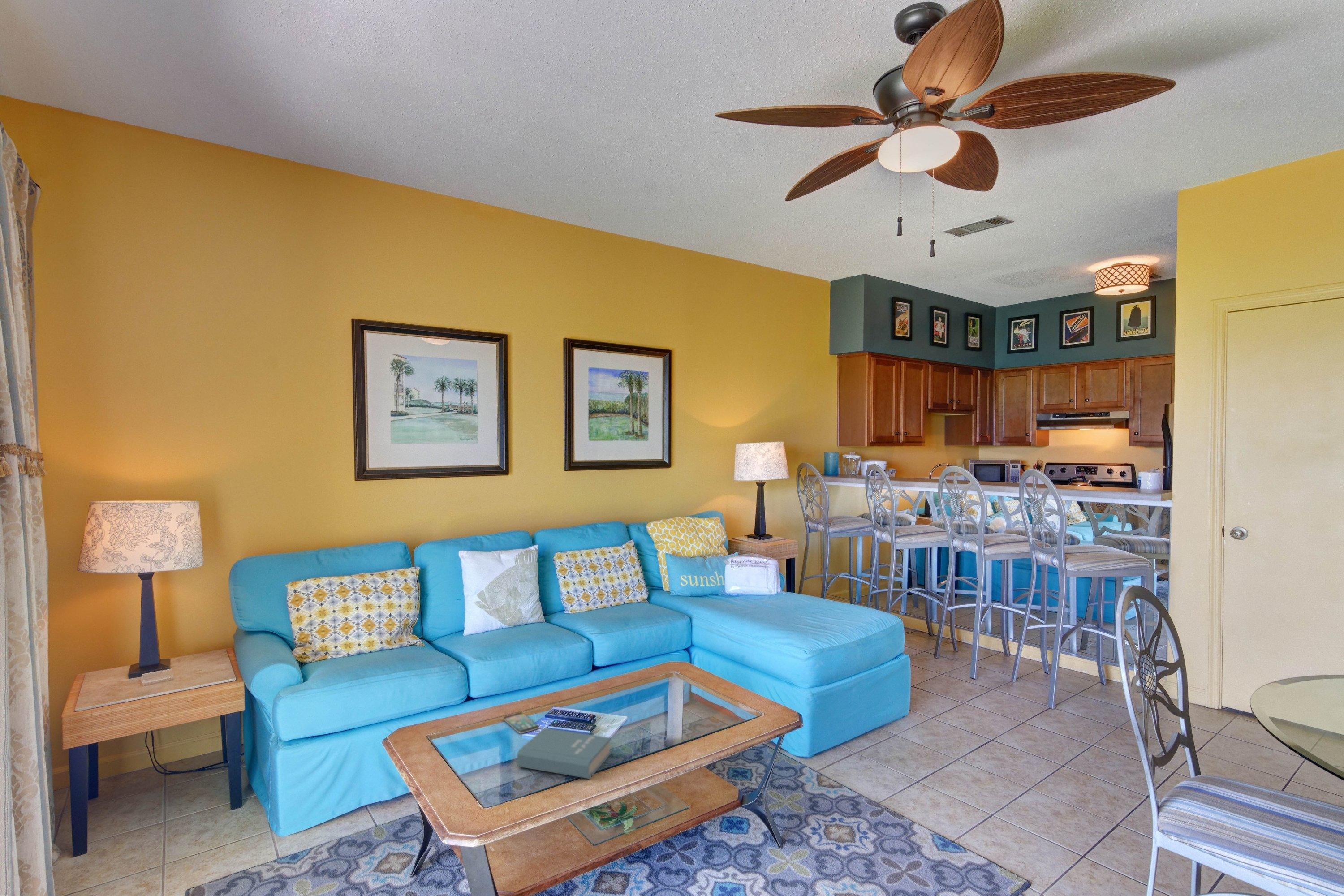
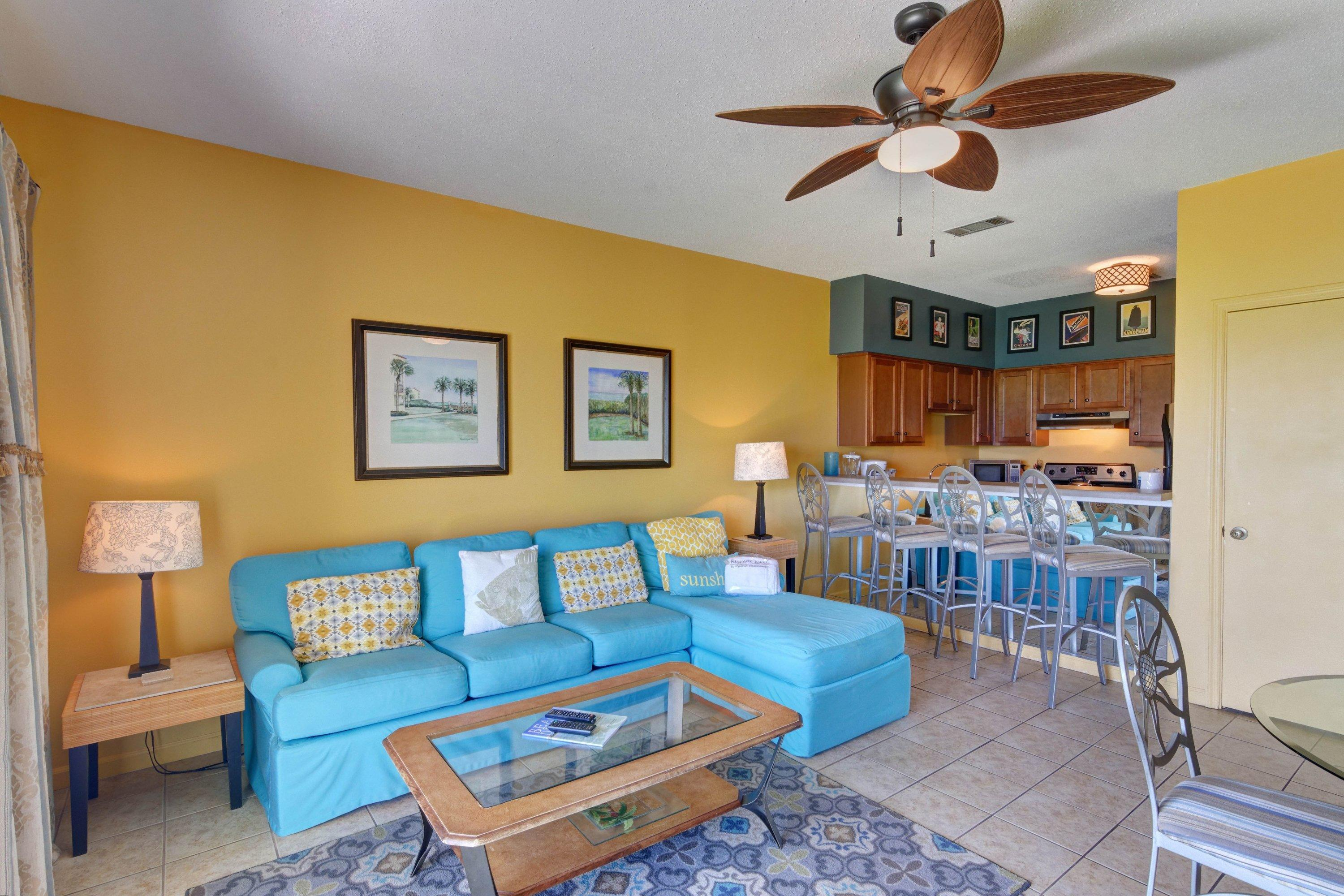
- book (565, 753)
- smartphone (521, 723)
